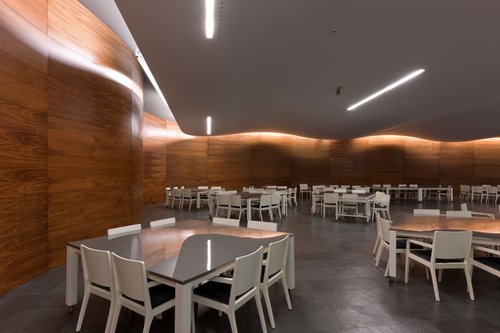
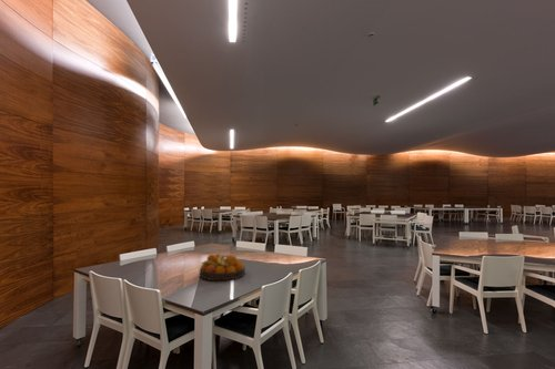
+ fruit bowl (222, 264)
